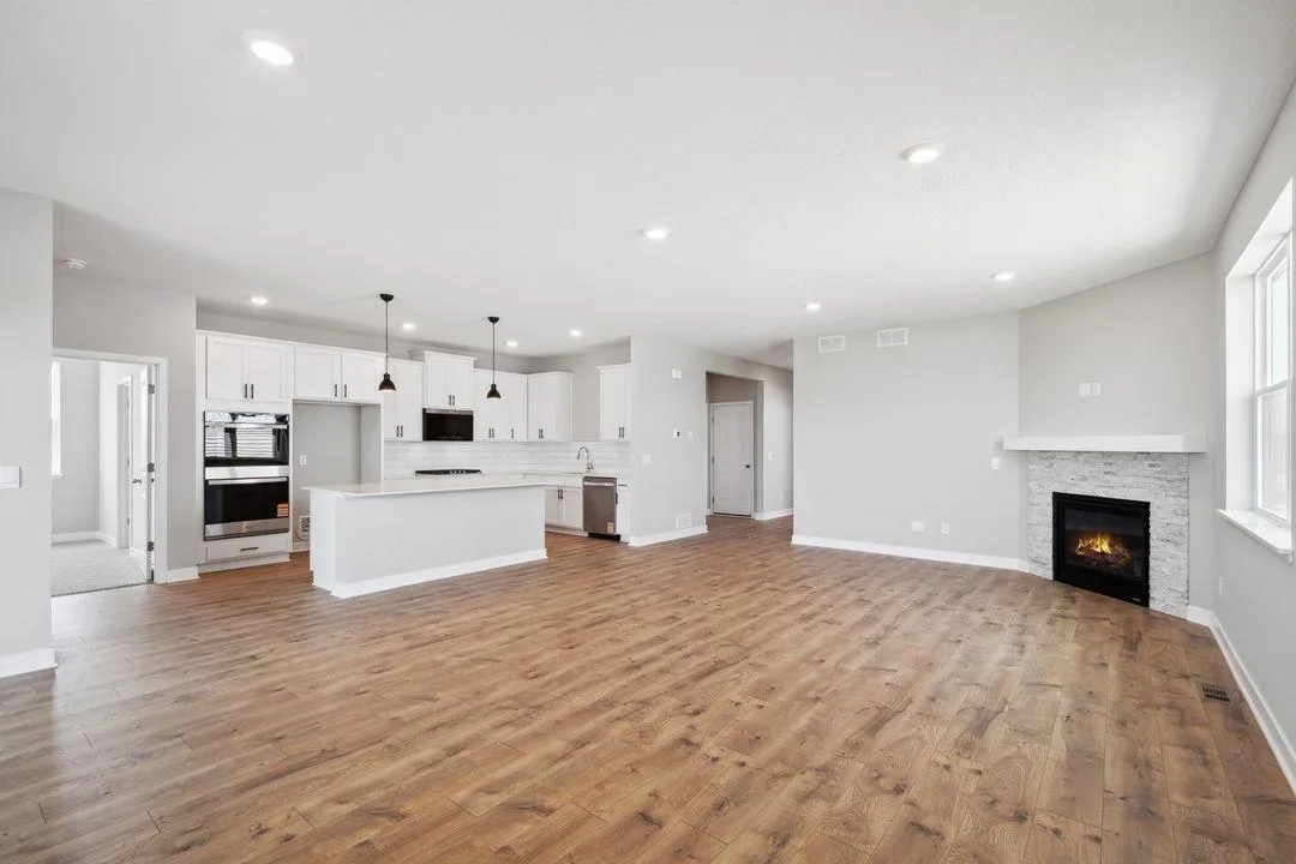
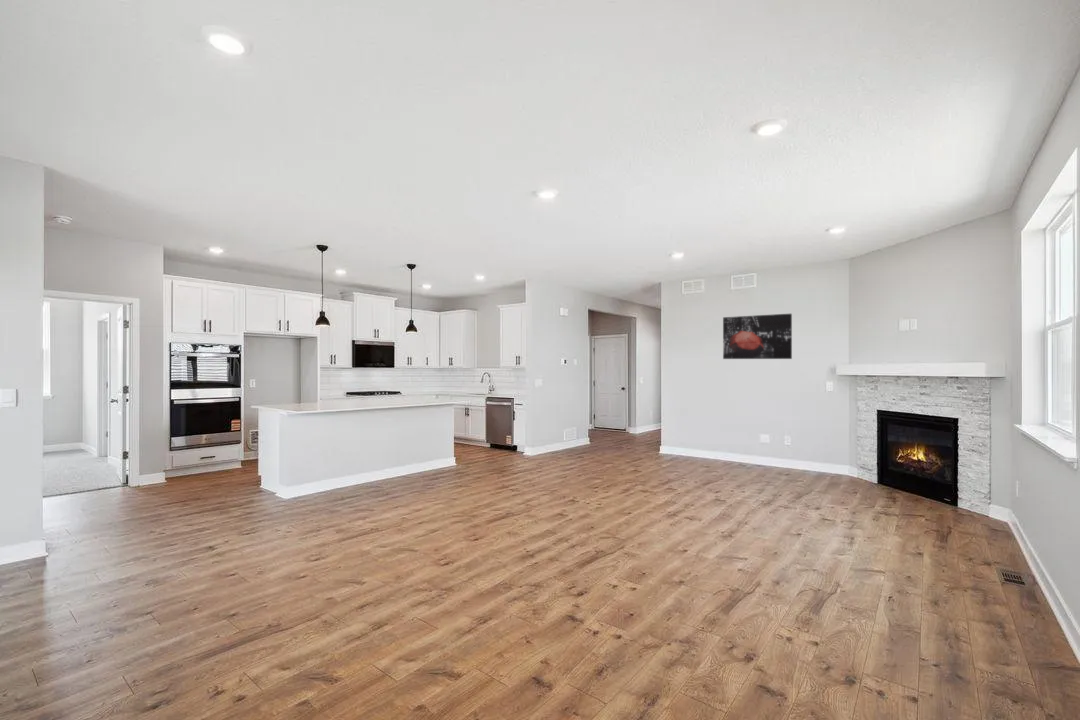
+ wall art (756, 337)
